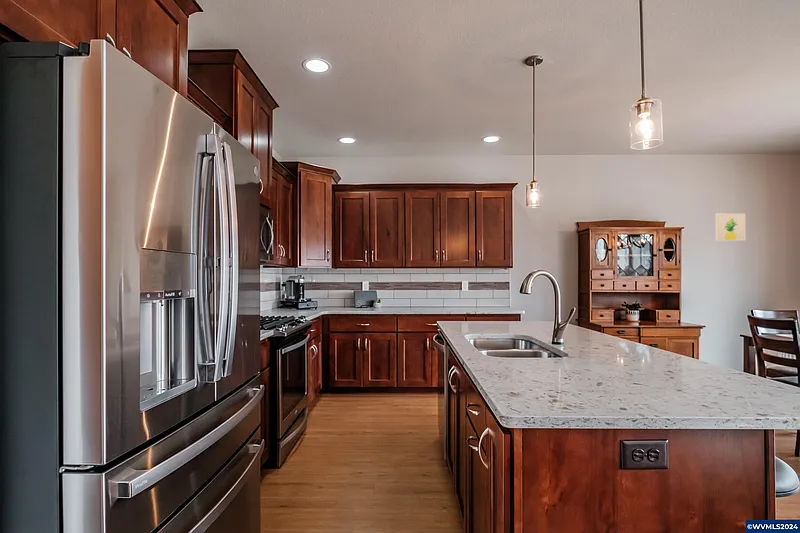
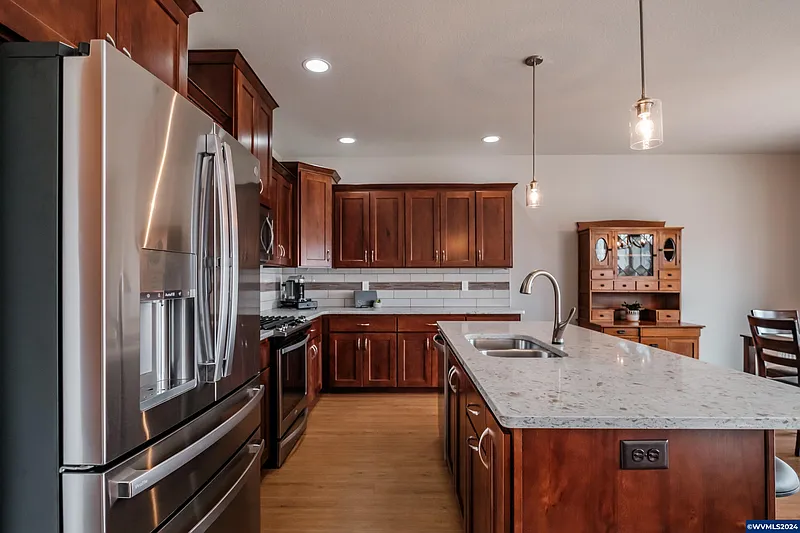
- wall art (730, 227)
